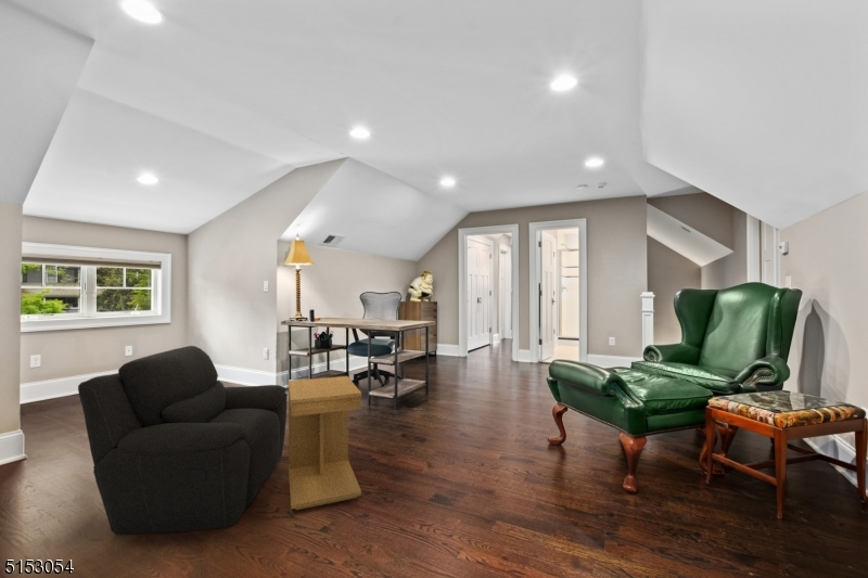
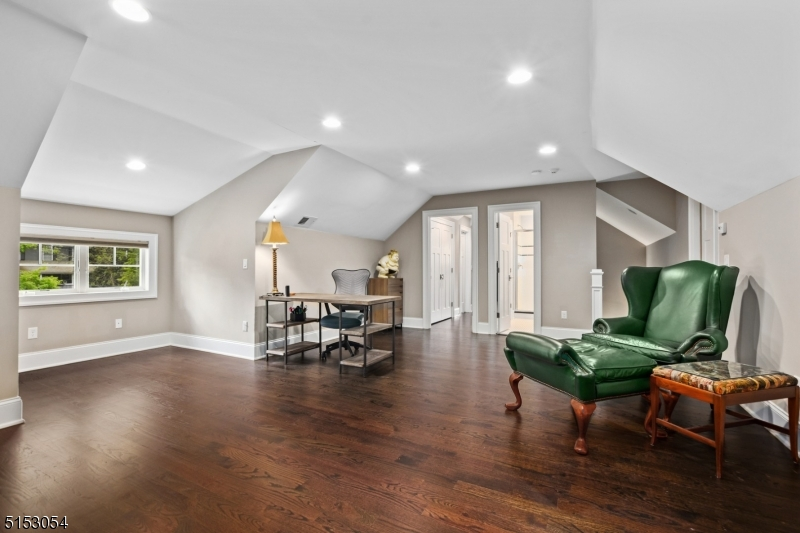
- armchair (205, 419)
- side table (322, 437)
